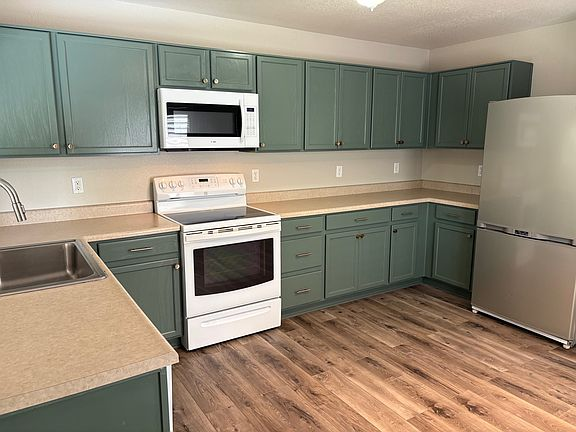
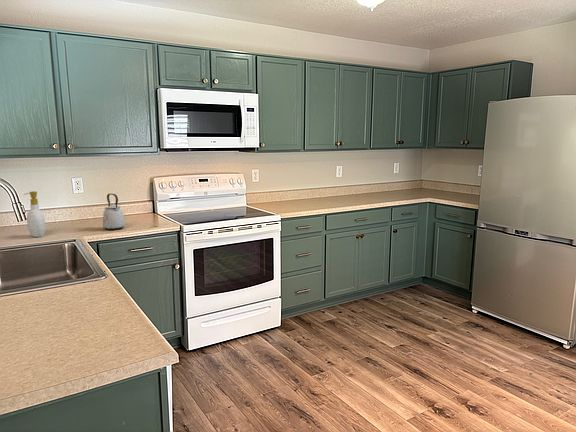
+ kettle (111, 210)
+ soap bottle (34, 214)
